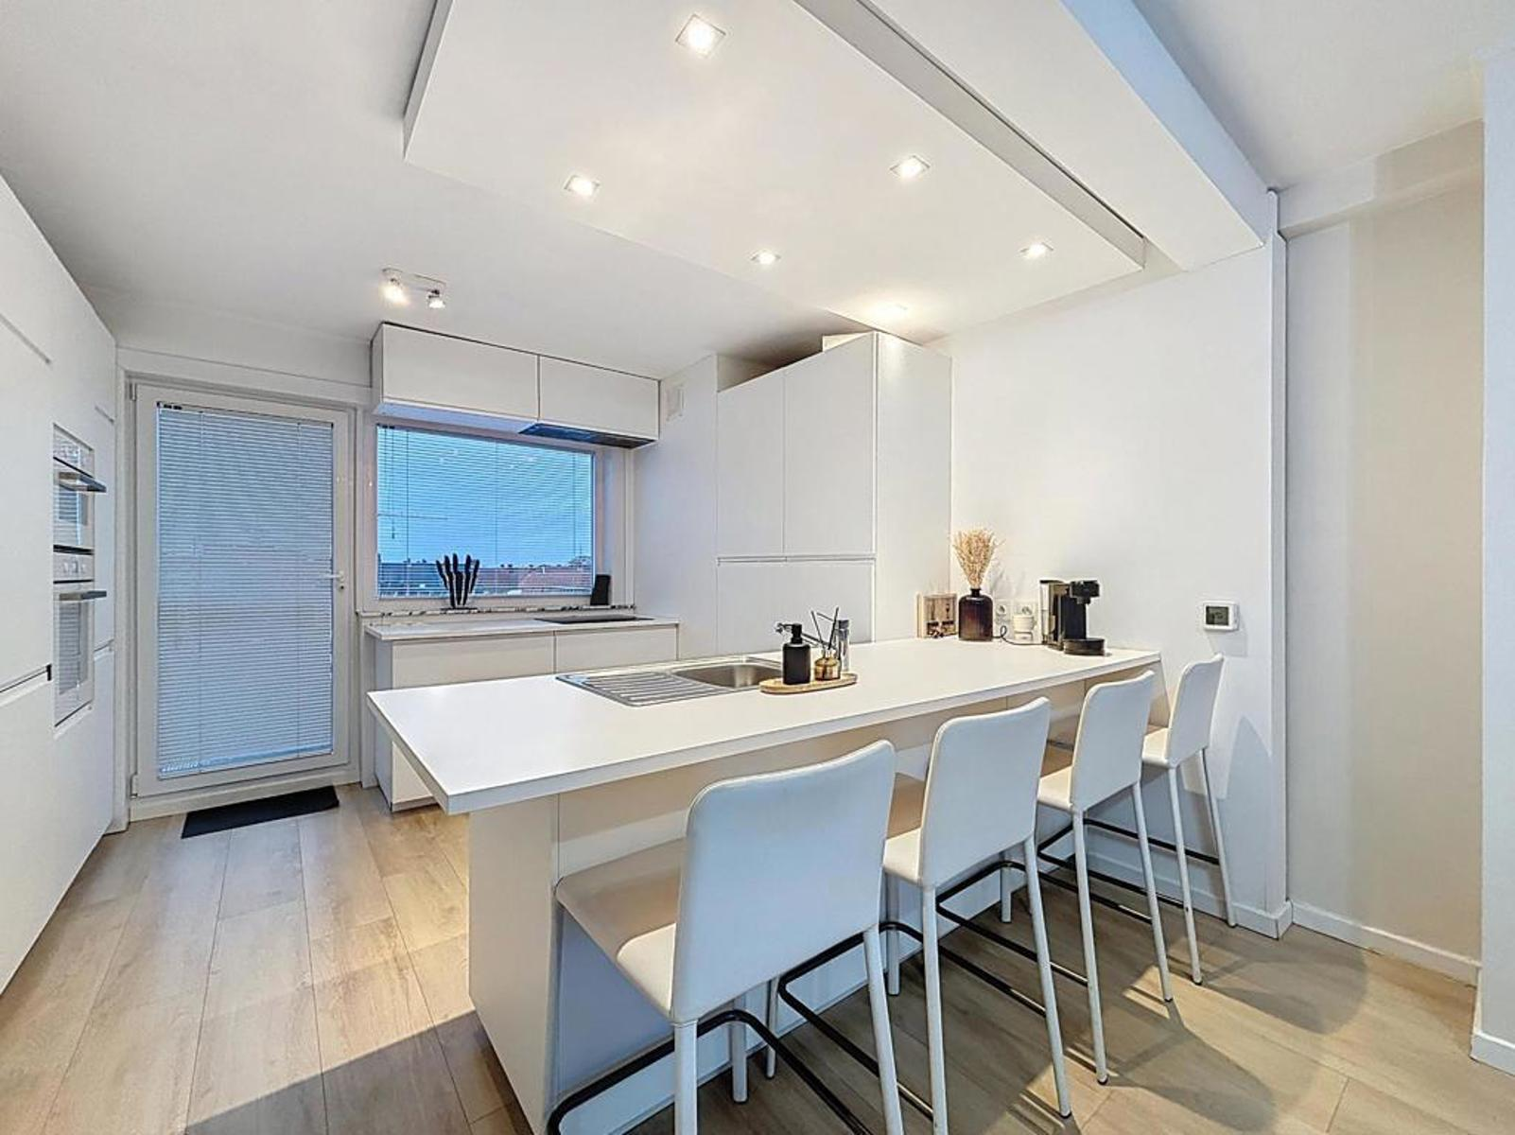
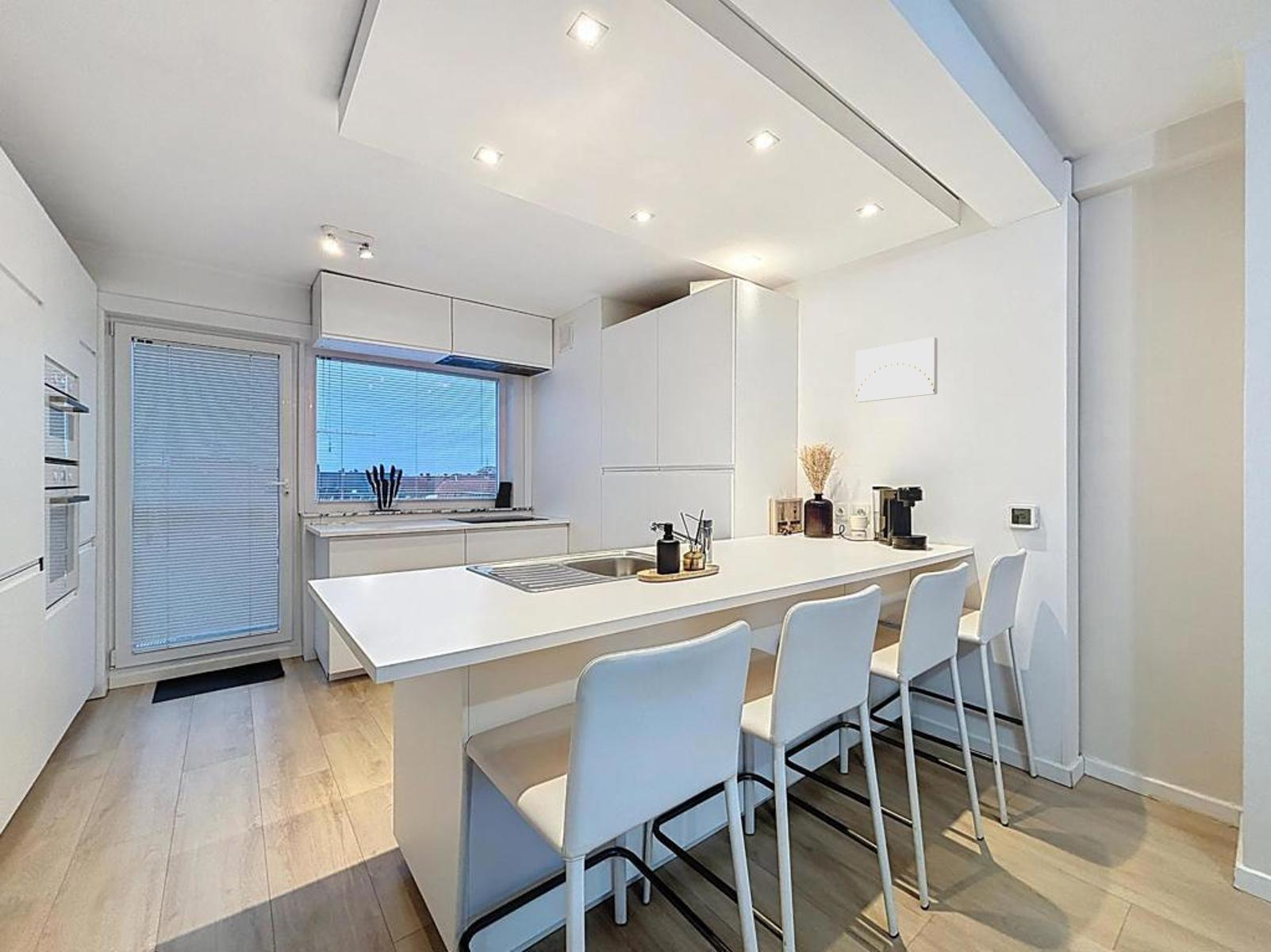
+ wall art (894, 371)
